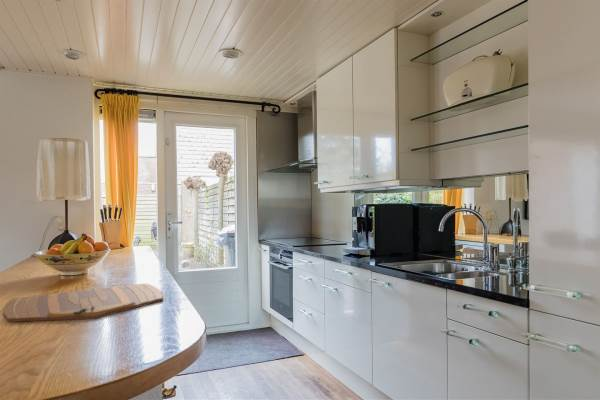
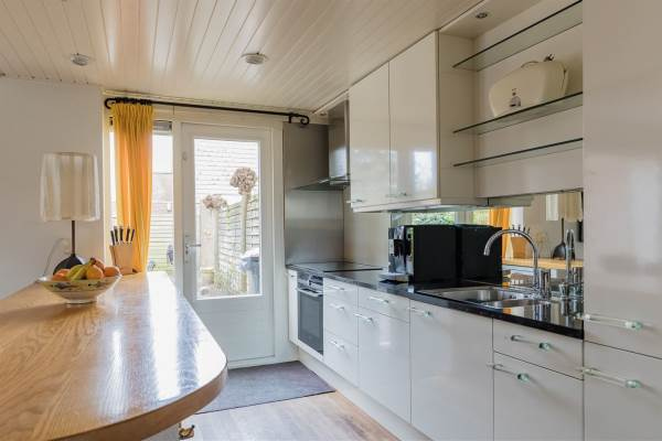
- cutting board (89, 300)
